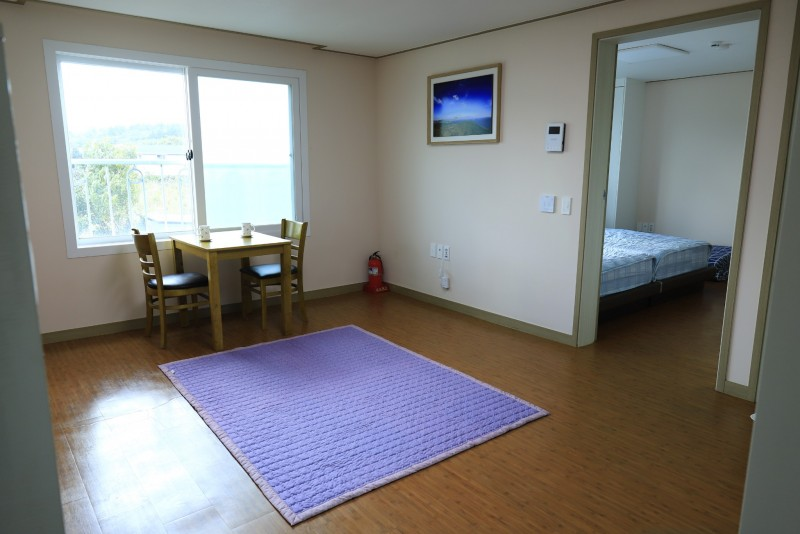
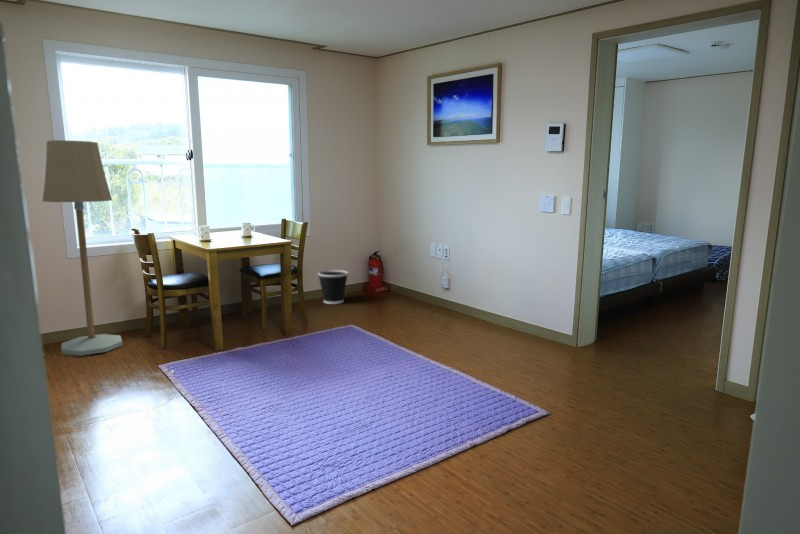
+ floor lamp (82, 247)
+ wastebasket (333, 287)
